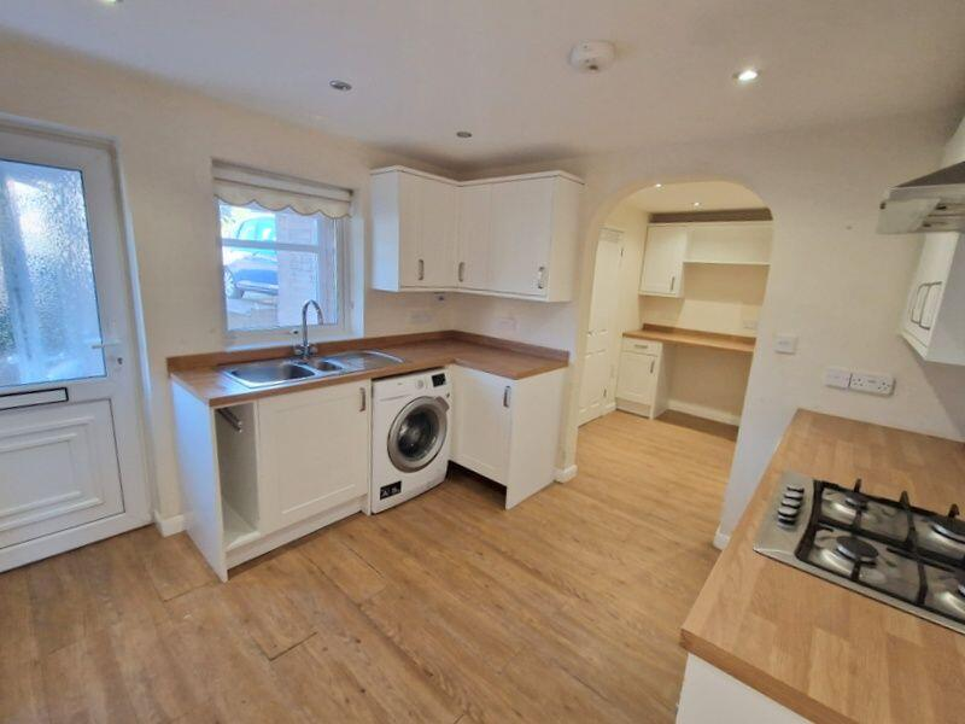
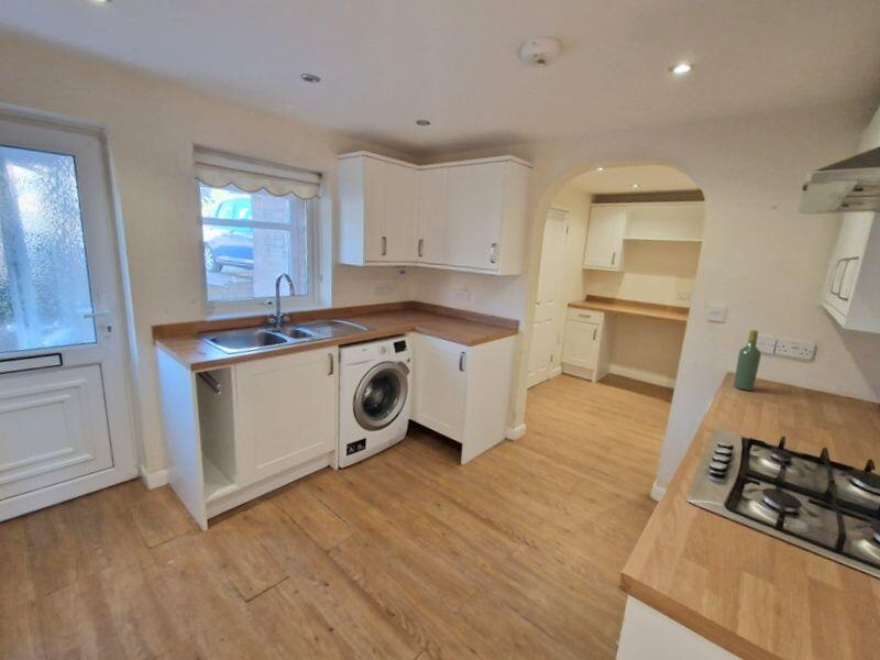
+ wine bottle (748, 360)
